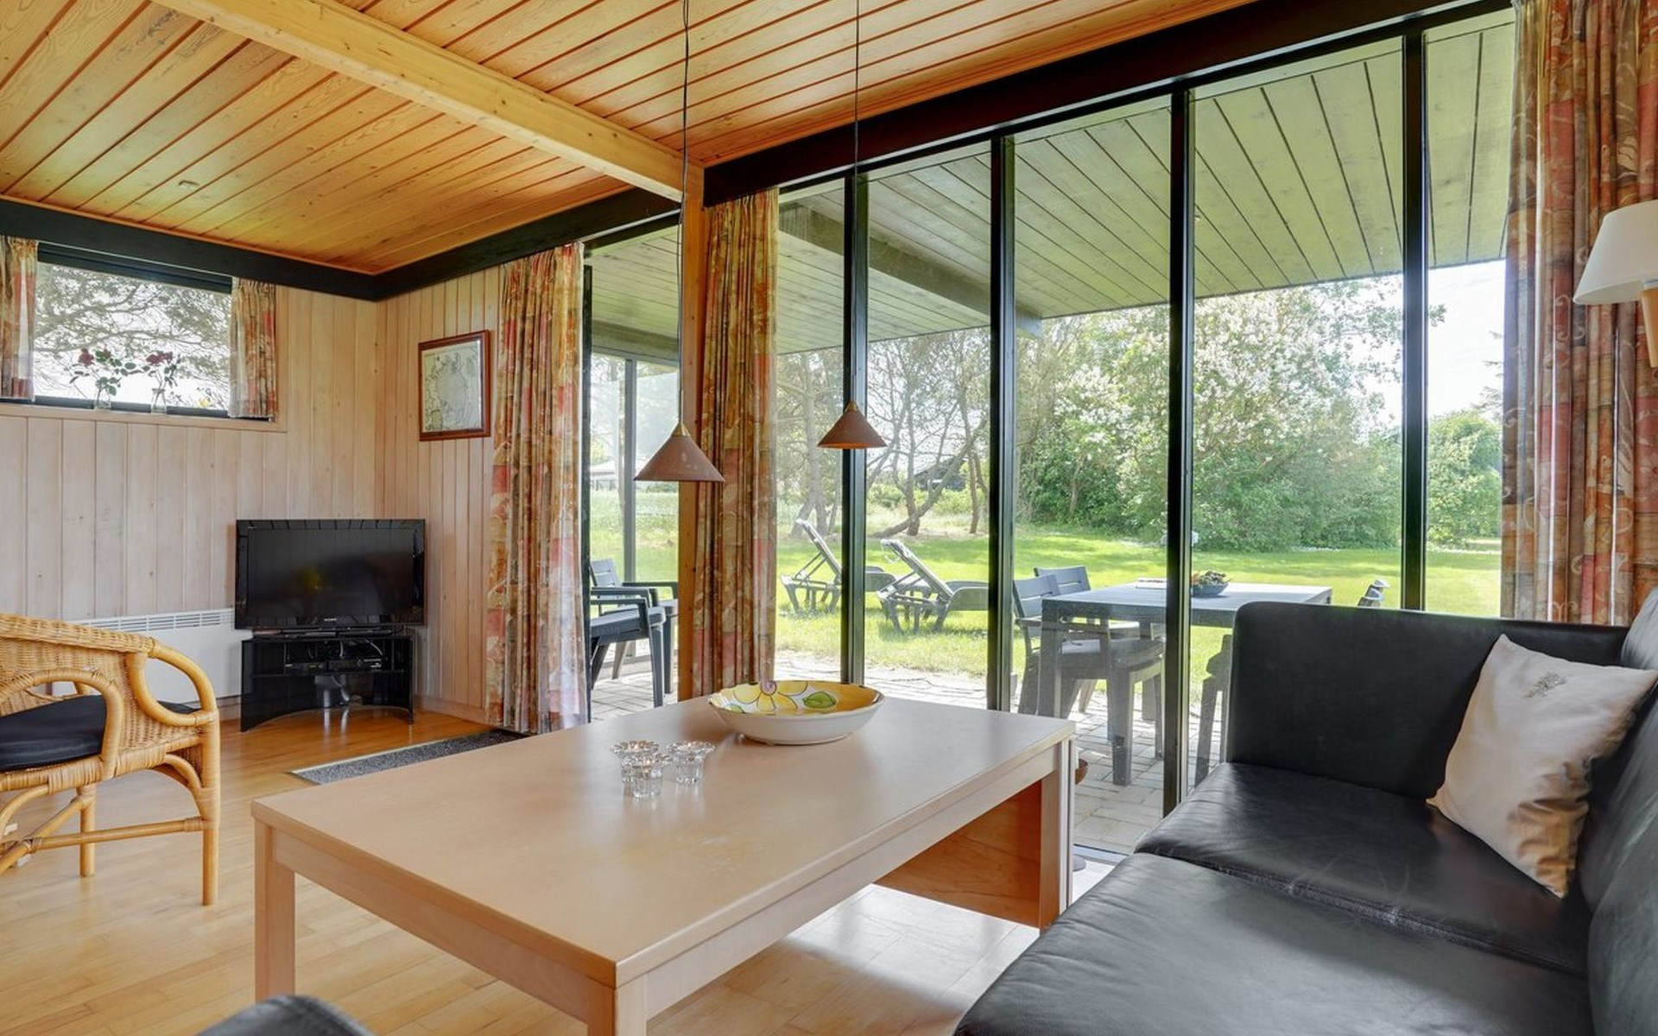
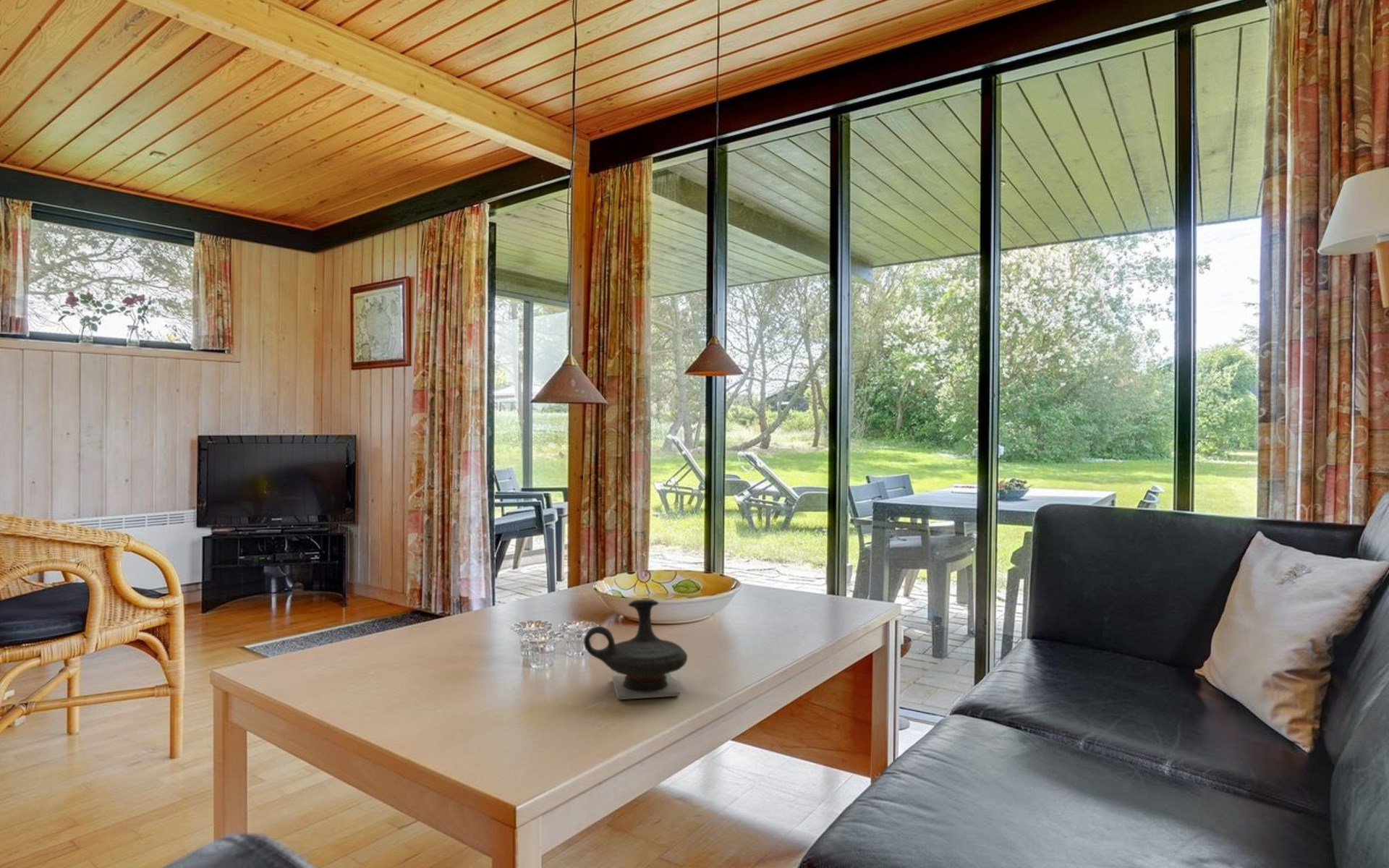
+ teapot (634, 645)
